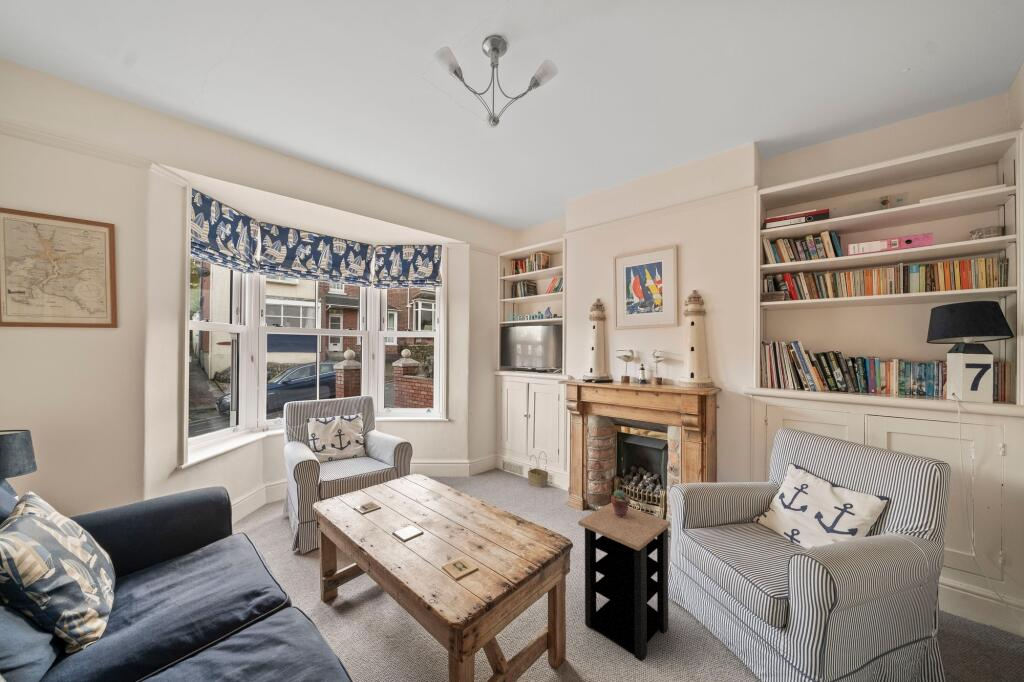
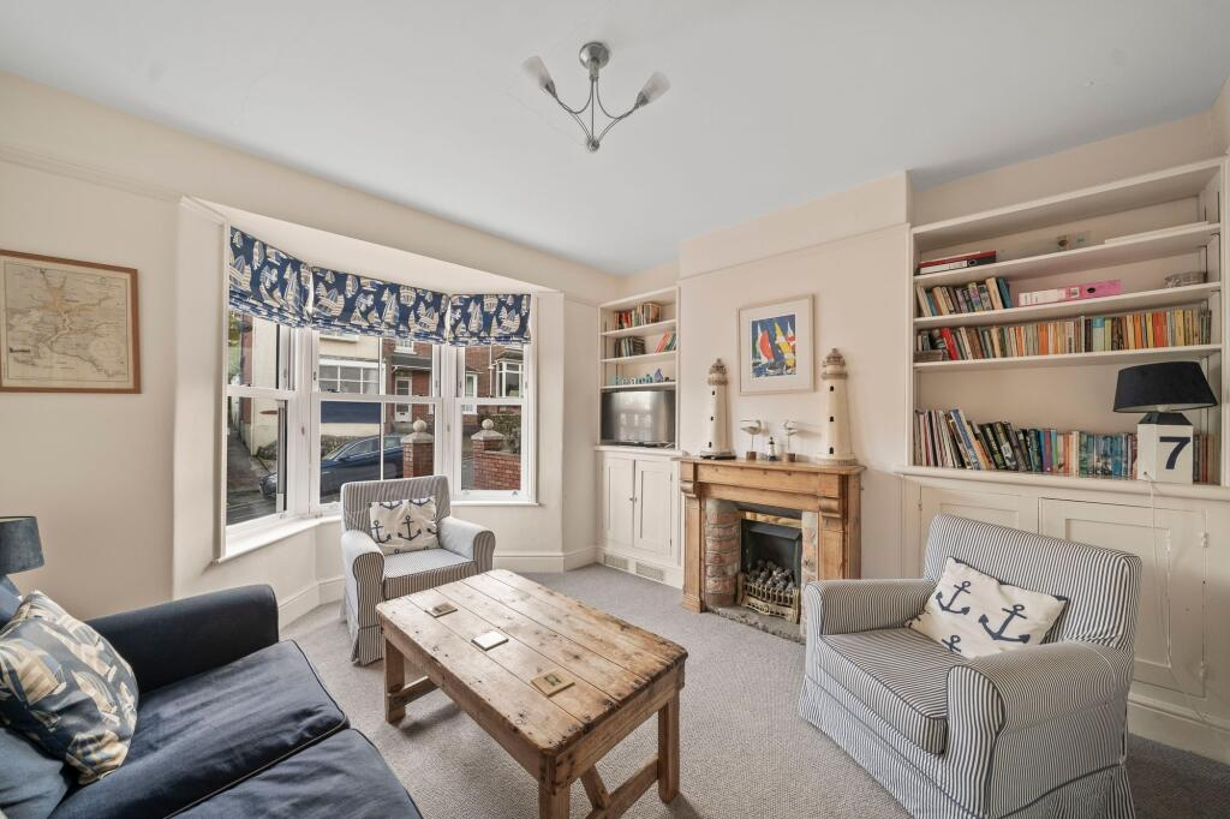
- basket (538, 469)
- side table (625, 573)
- potted succulent (620, 502)
